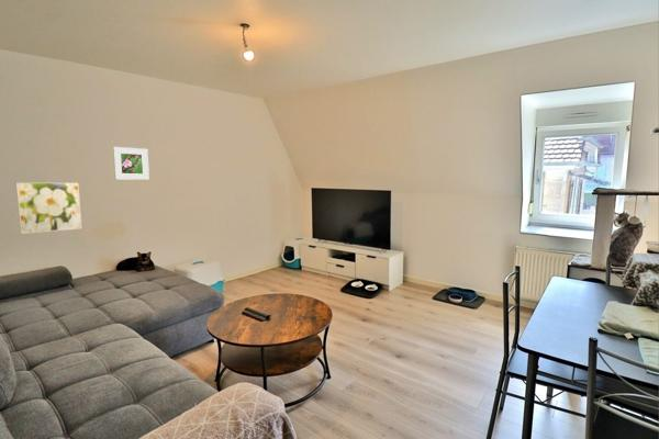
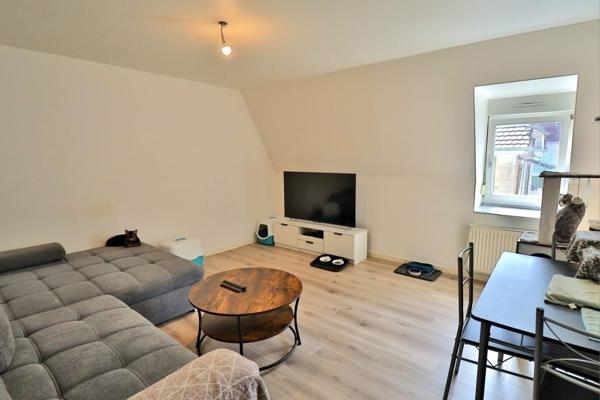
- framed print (51, 206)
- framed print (132, 164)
